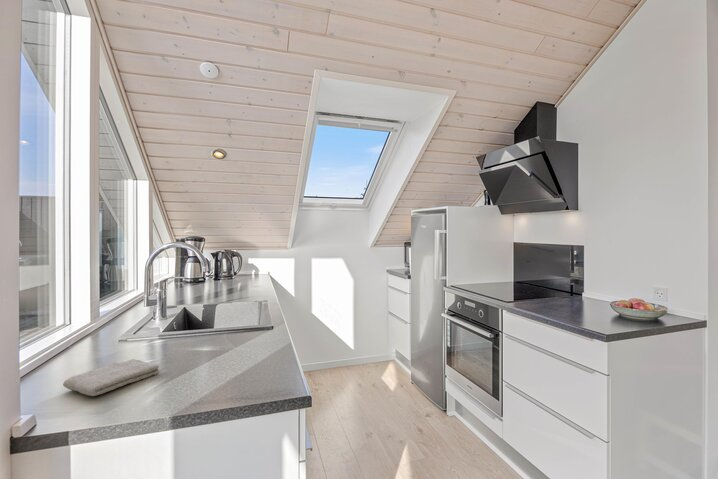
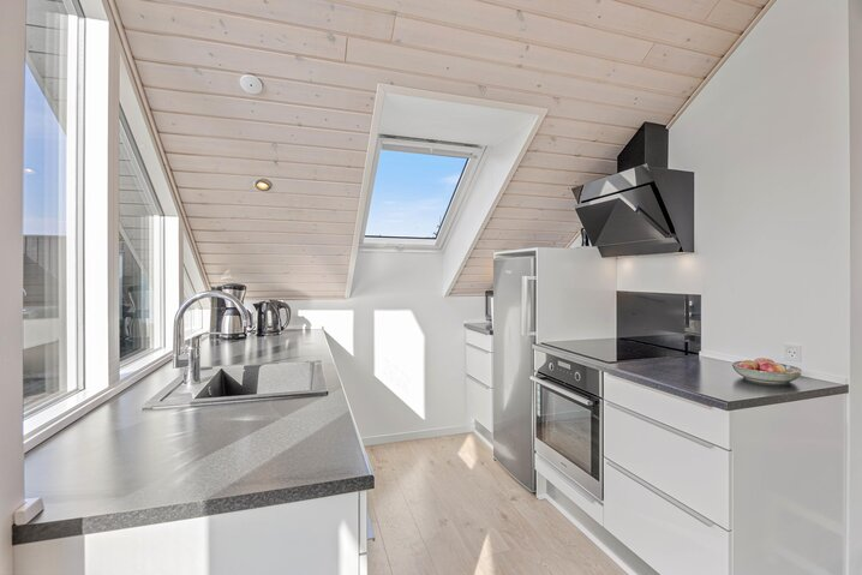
- washcloth (115, 375)
